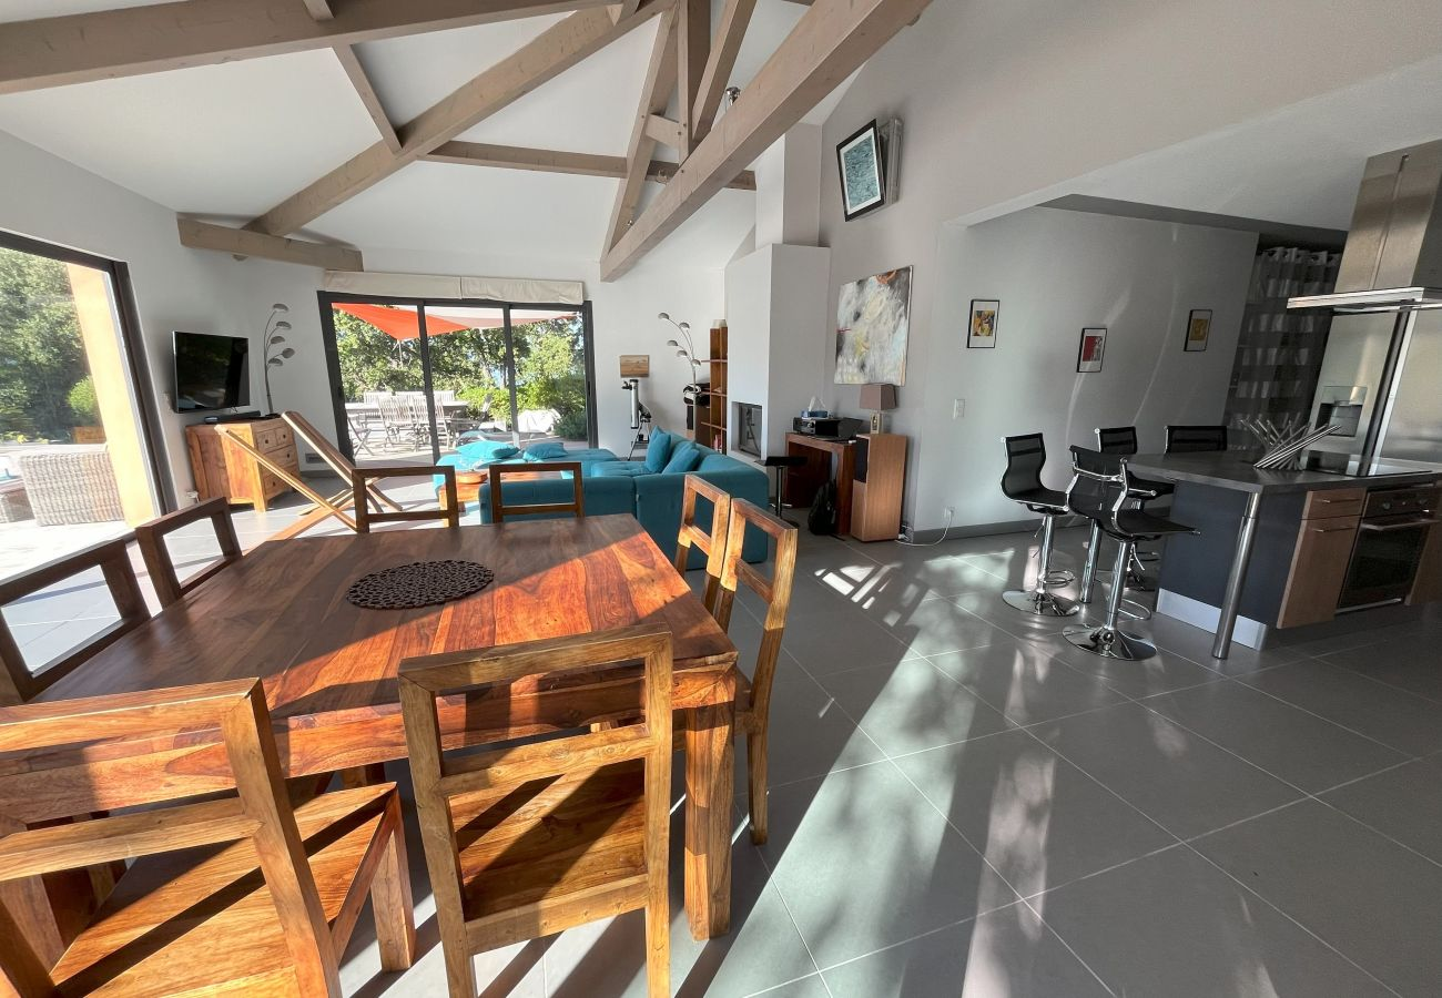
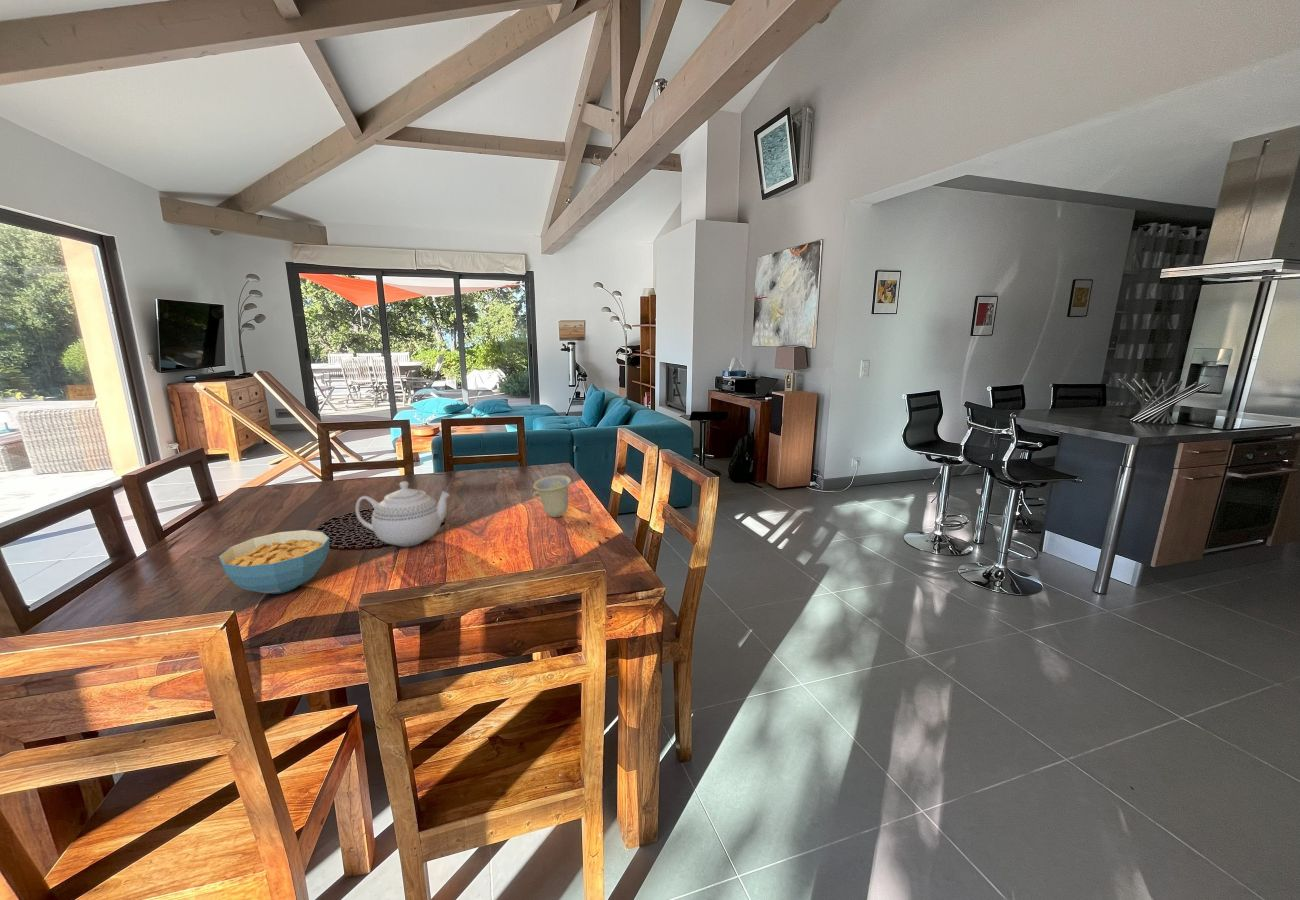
+ cup (552, 497)
+ teapot (405, 512)
+ cereal bowl (279, 567)
